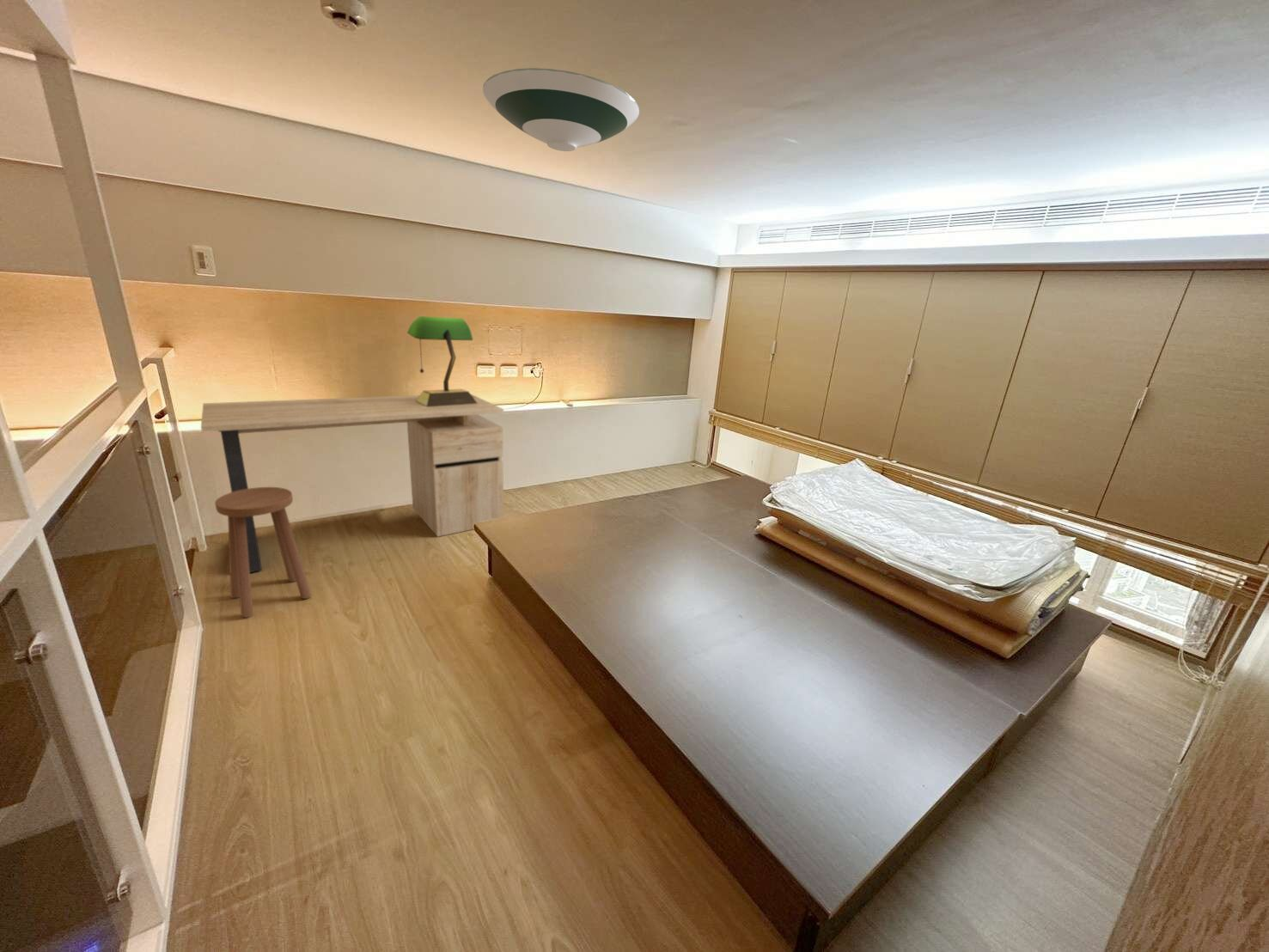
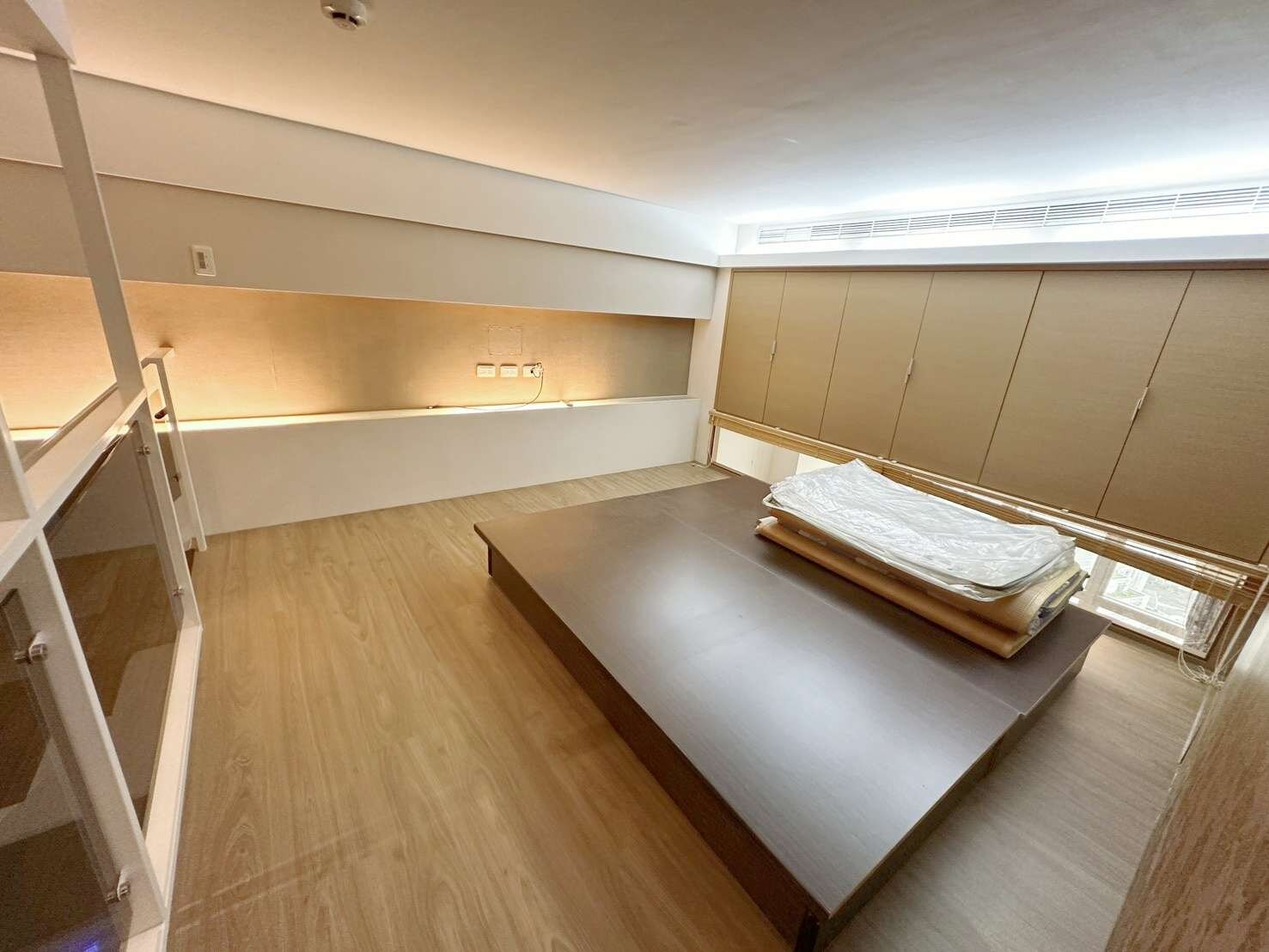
- table lamp (449, 361)
- desk (410, 469)
- stool (247, 551)
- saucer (562, 125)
